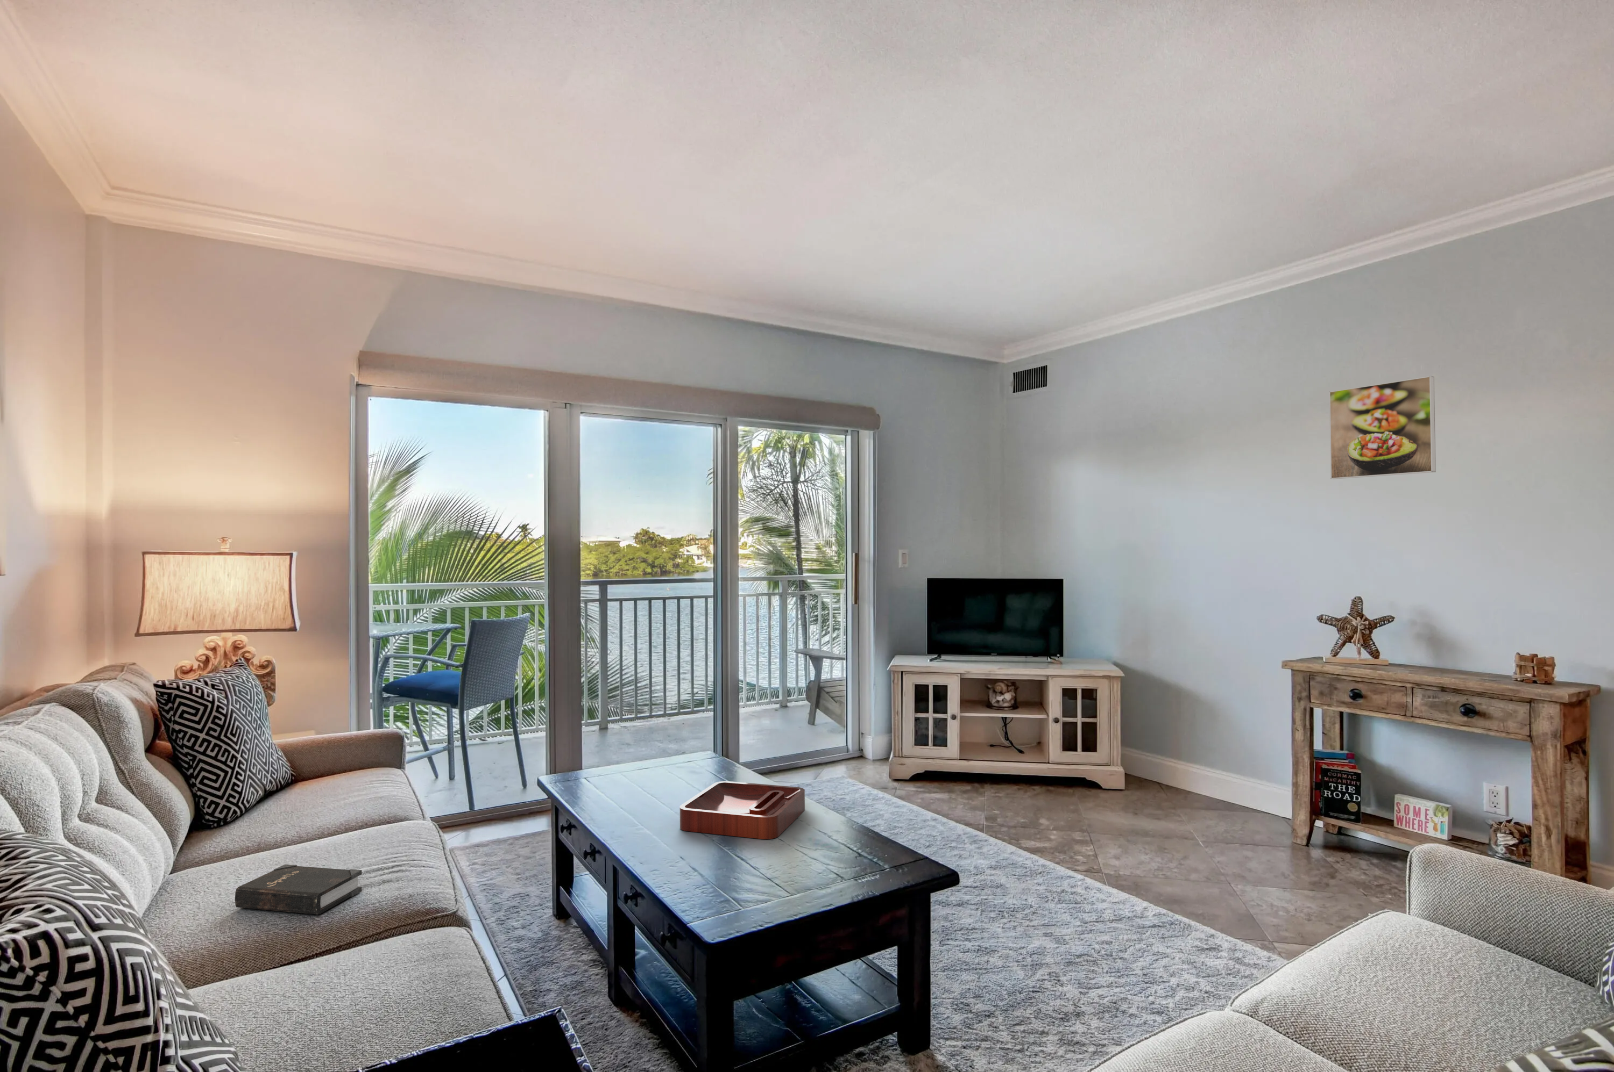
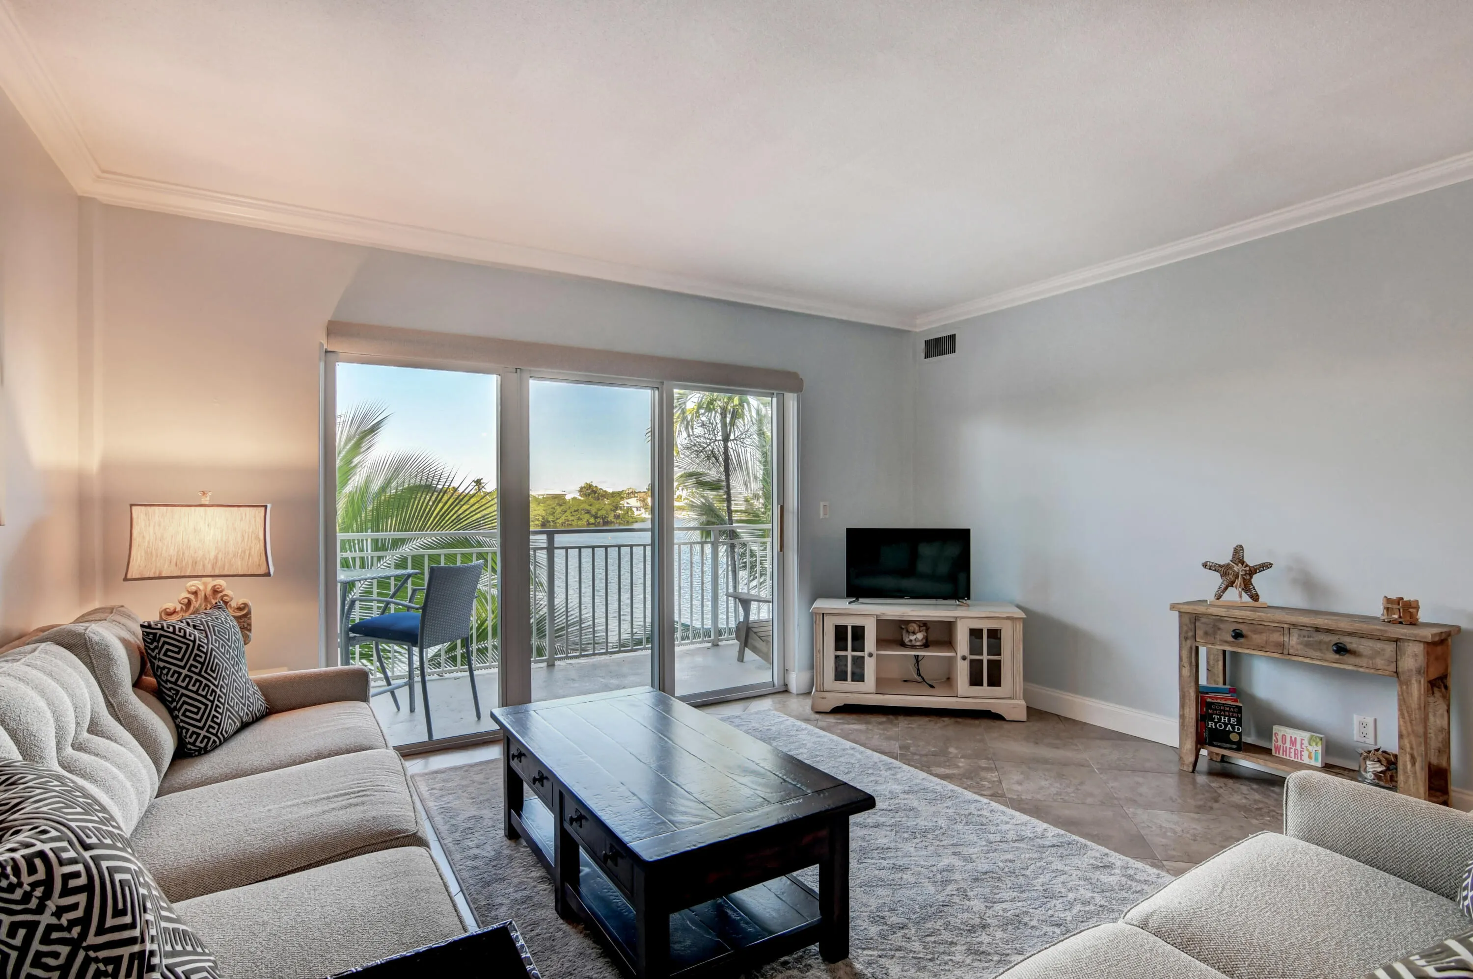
- decorative tray (744, 808)
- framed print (1381, 430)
- hardback book (299, 889)
